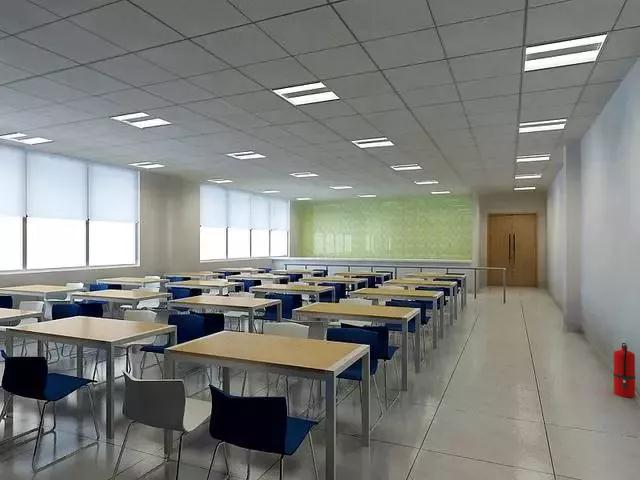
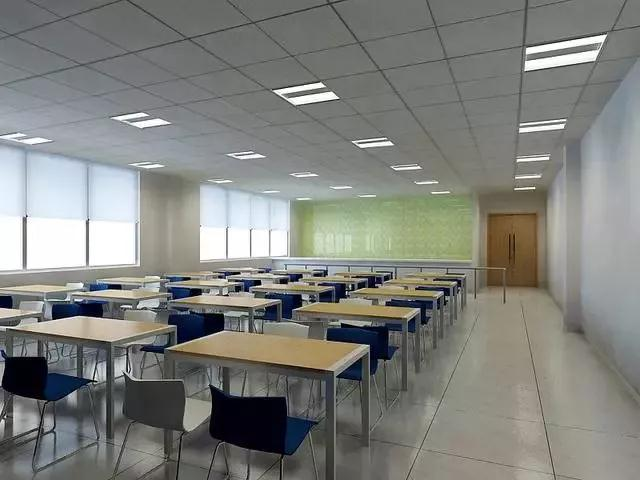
- fire extinguisher (624, 367)
